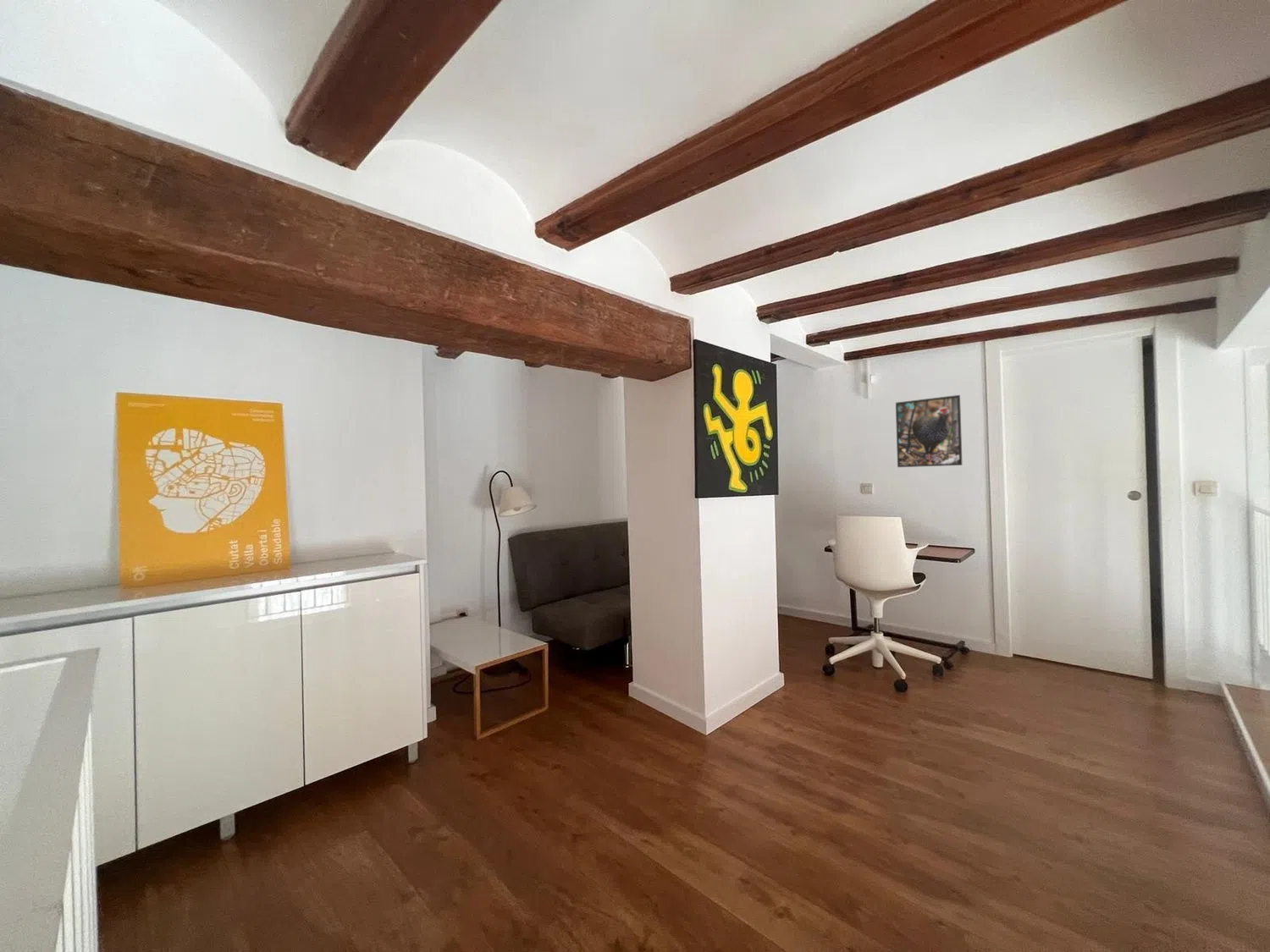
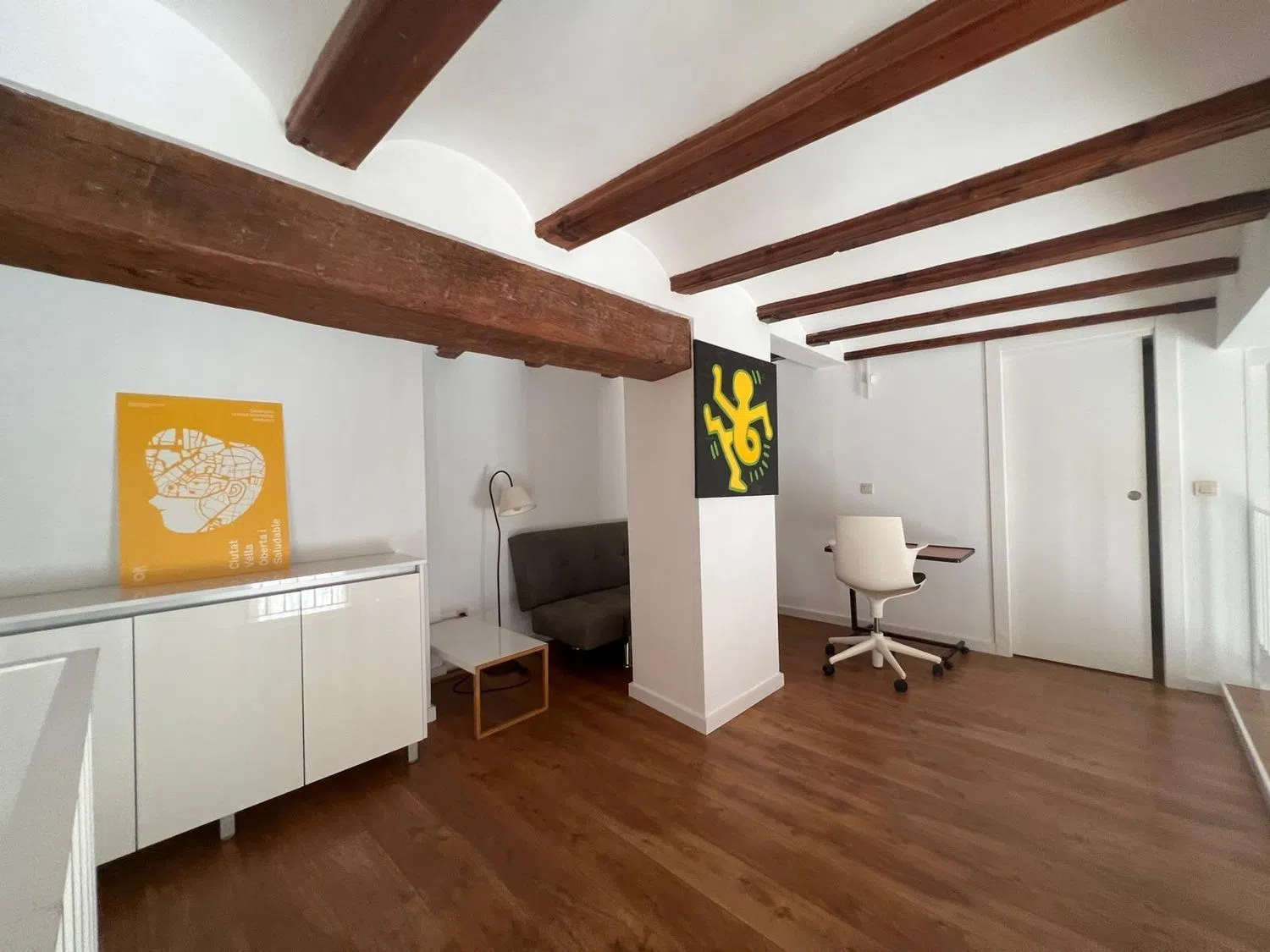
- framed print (927, 432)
